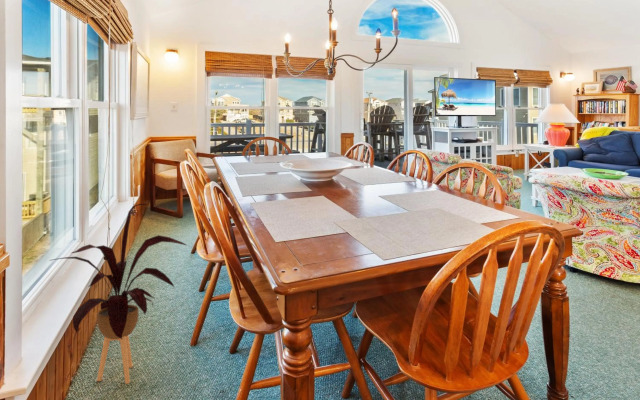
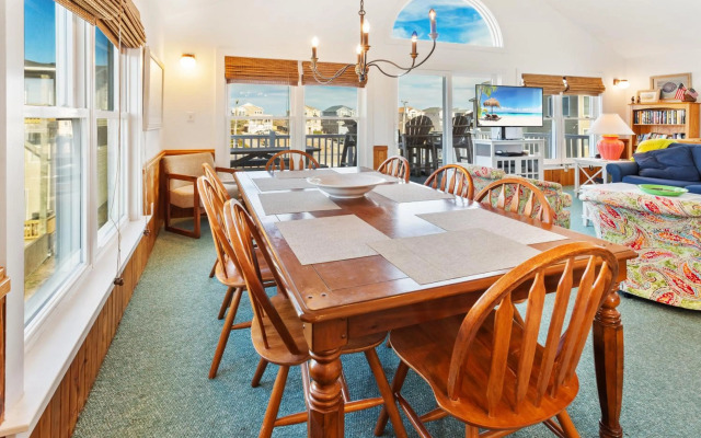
- house plant (122, 293)
